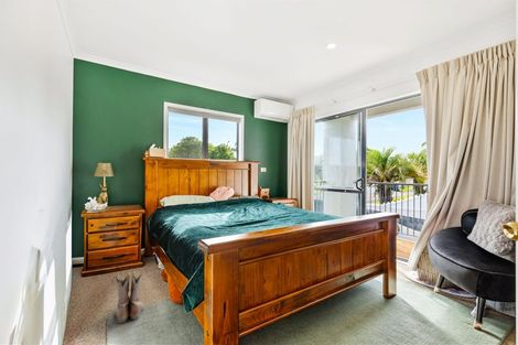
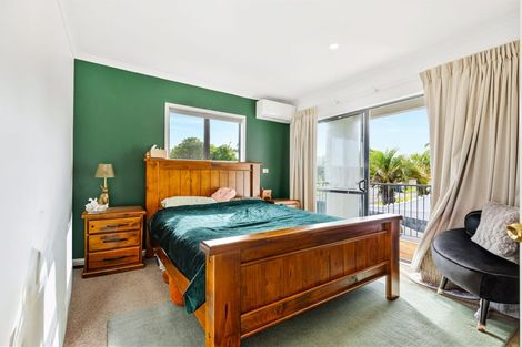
- boots (130, 291)
